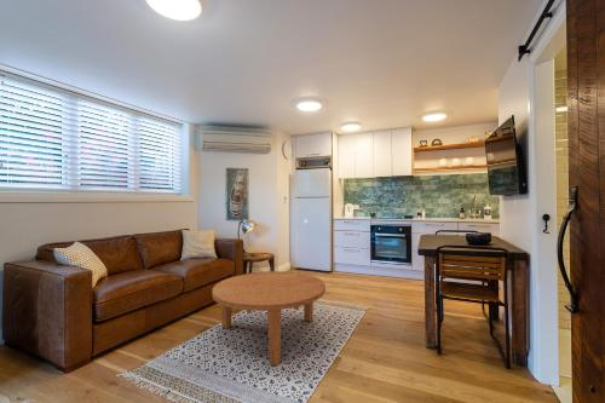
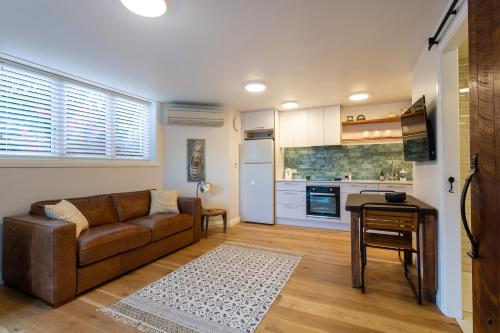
- coffee table (270, 309)
